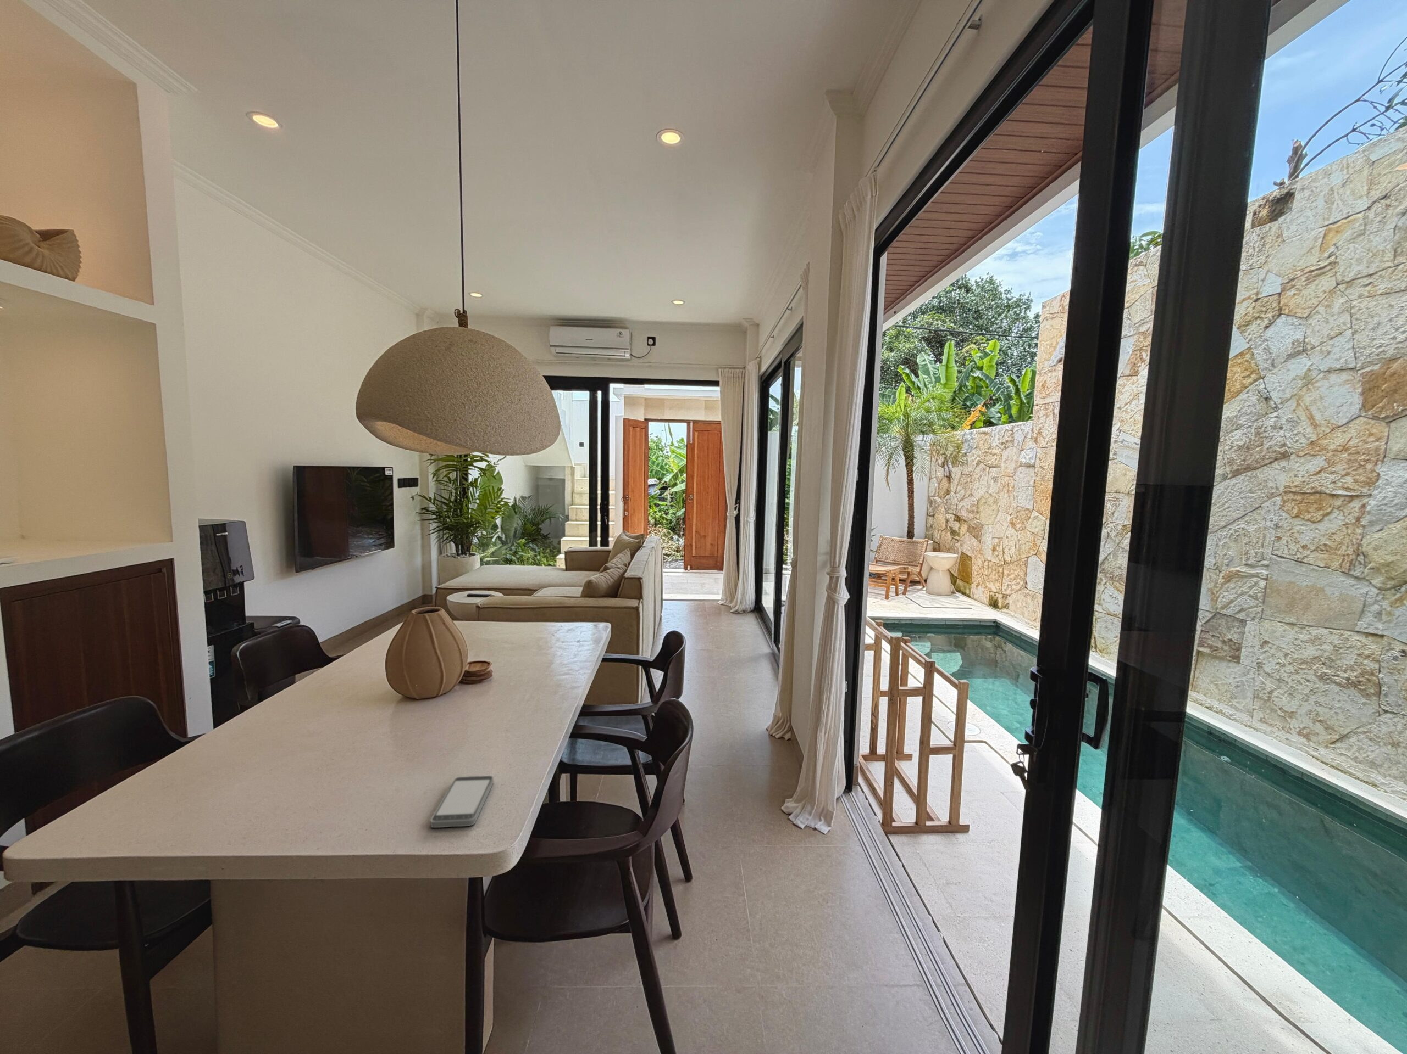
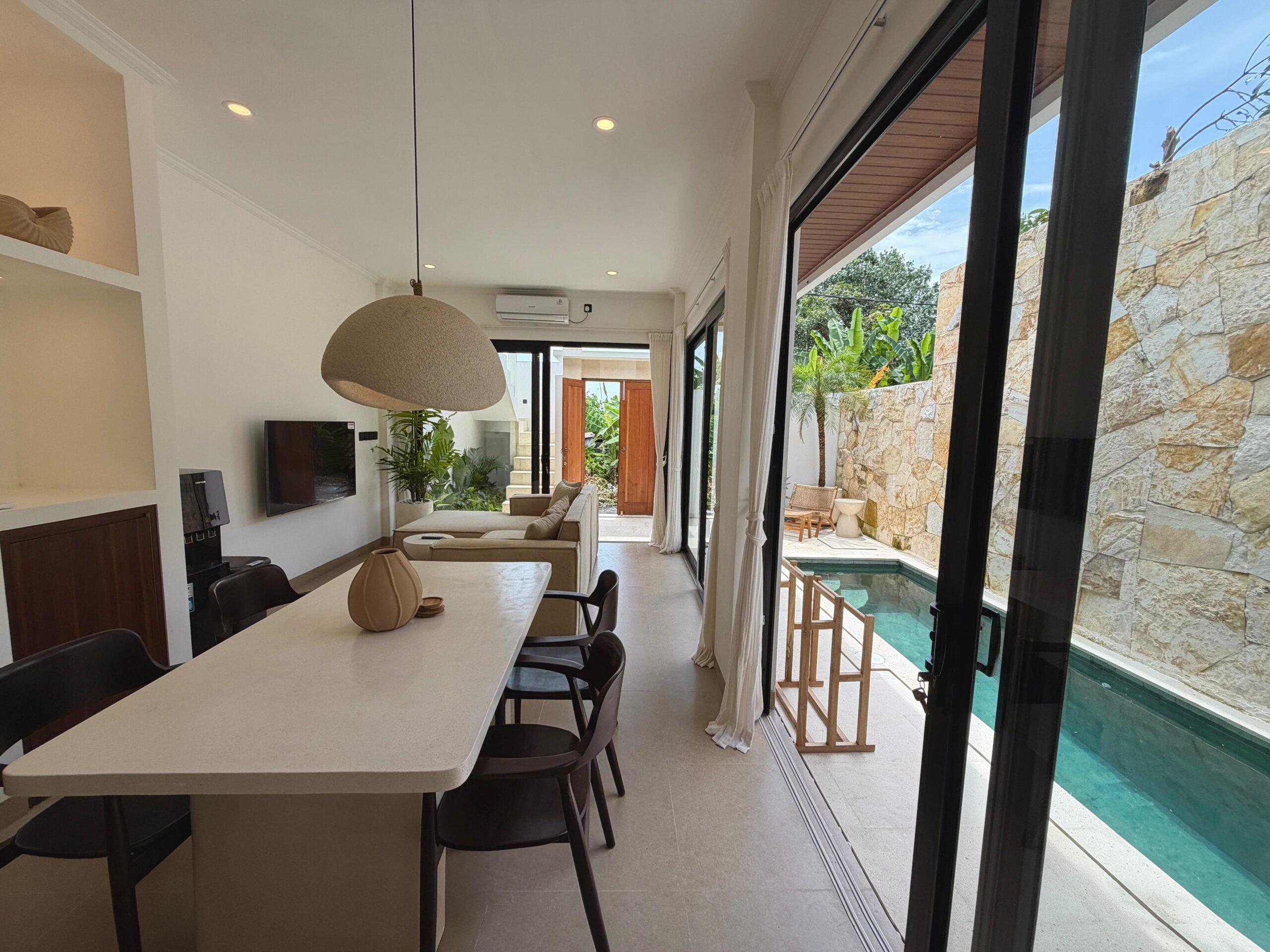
- smartphone (464, 799)
